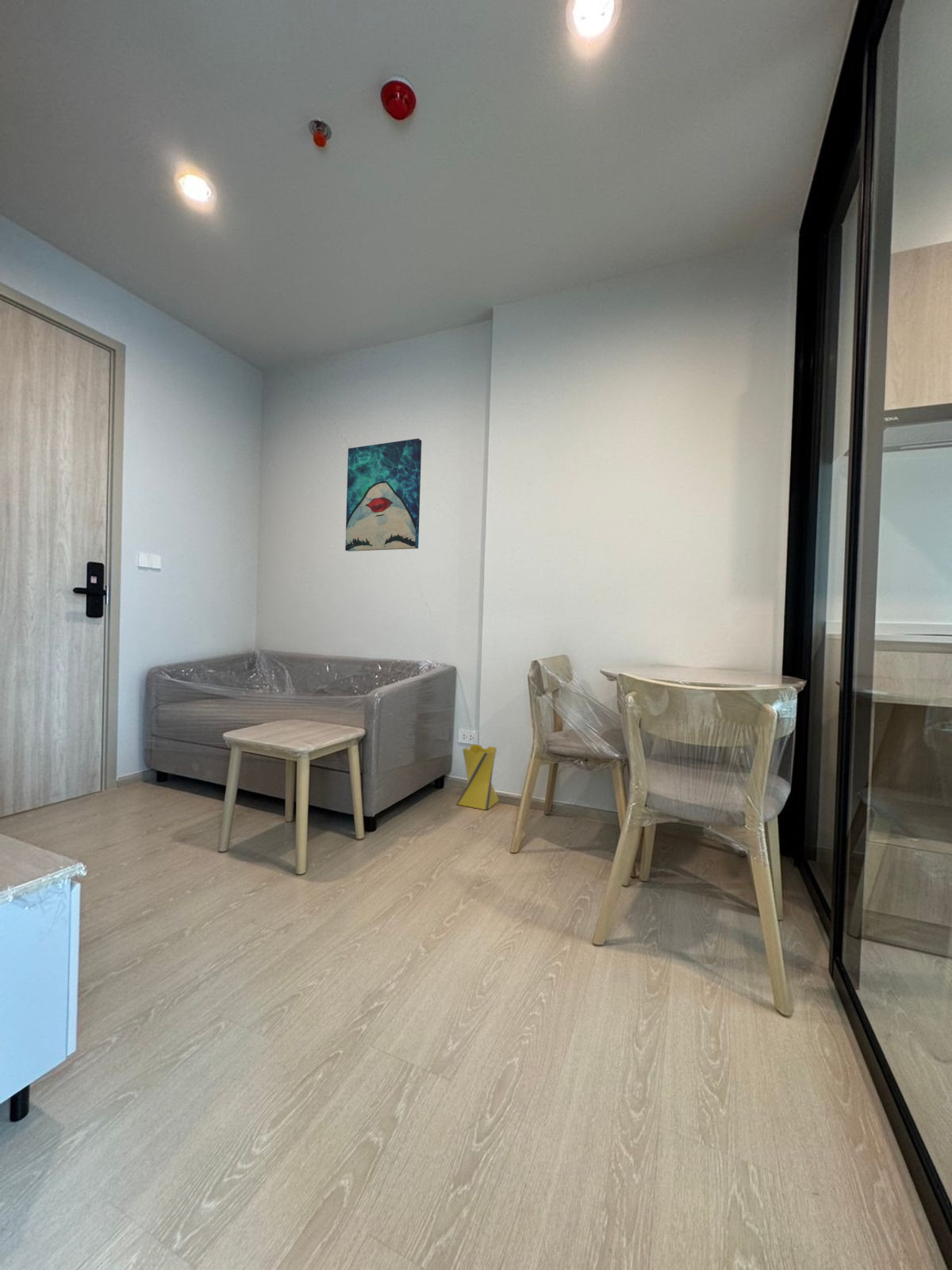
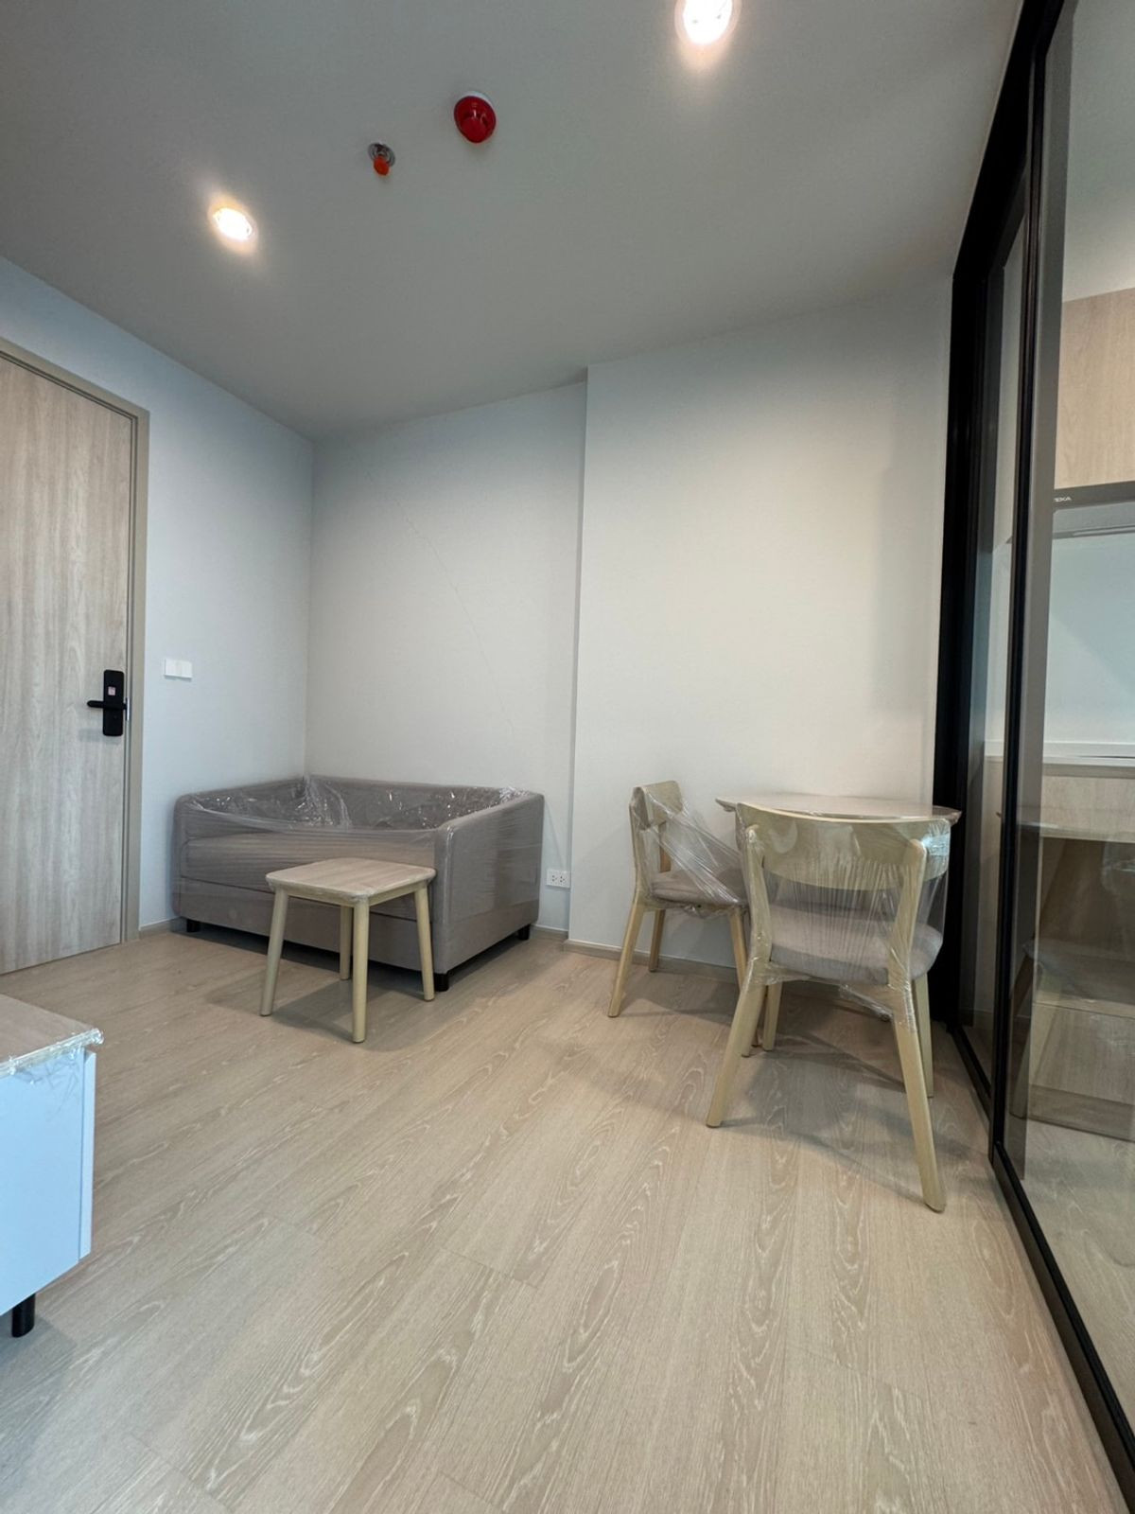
- wall art (382, 497)
- vase (478, 775)
